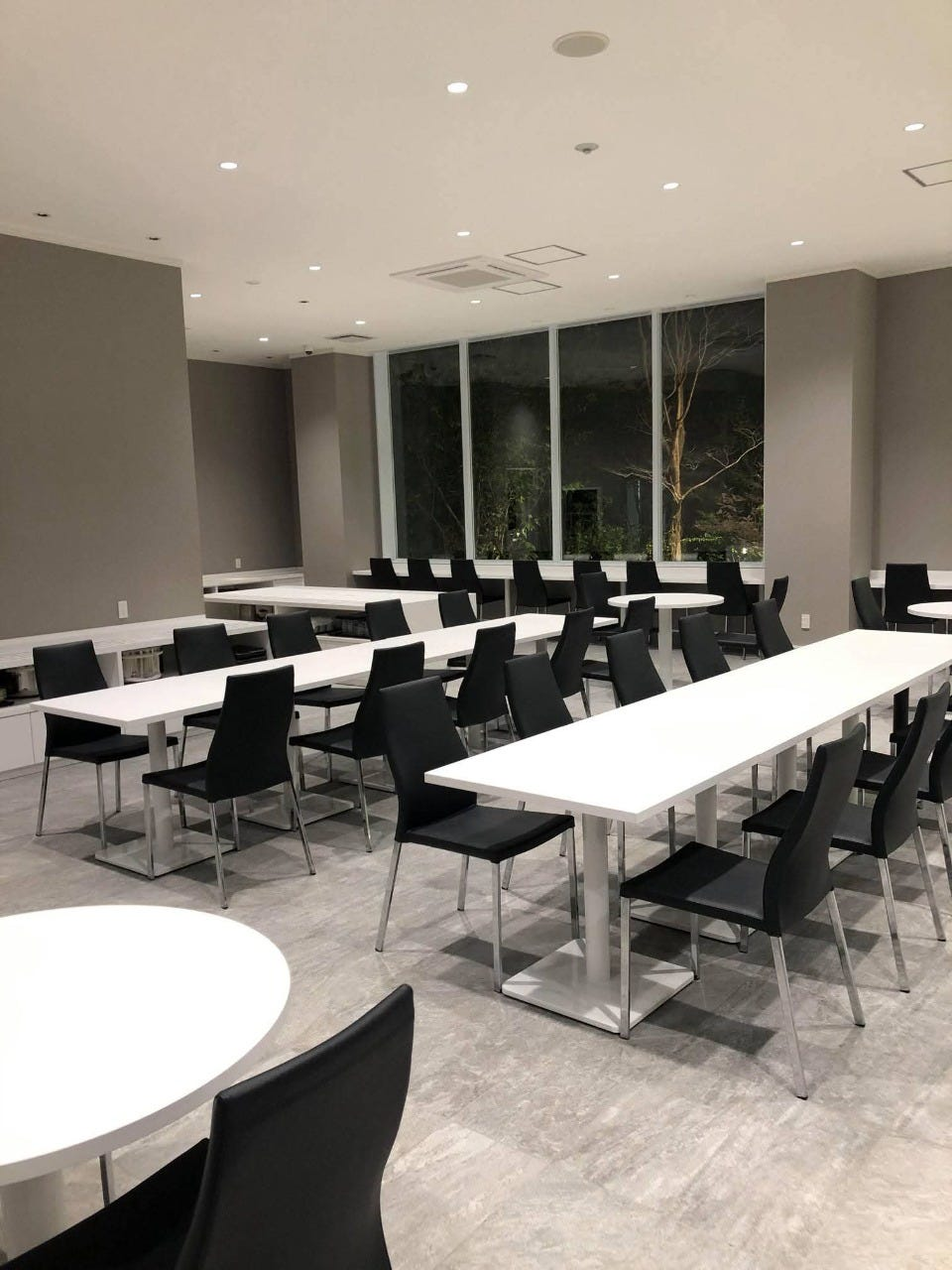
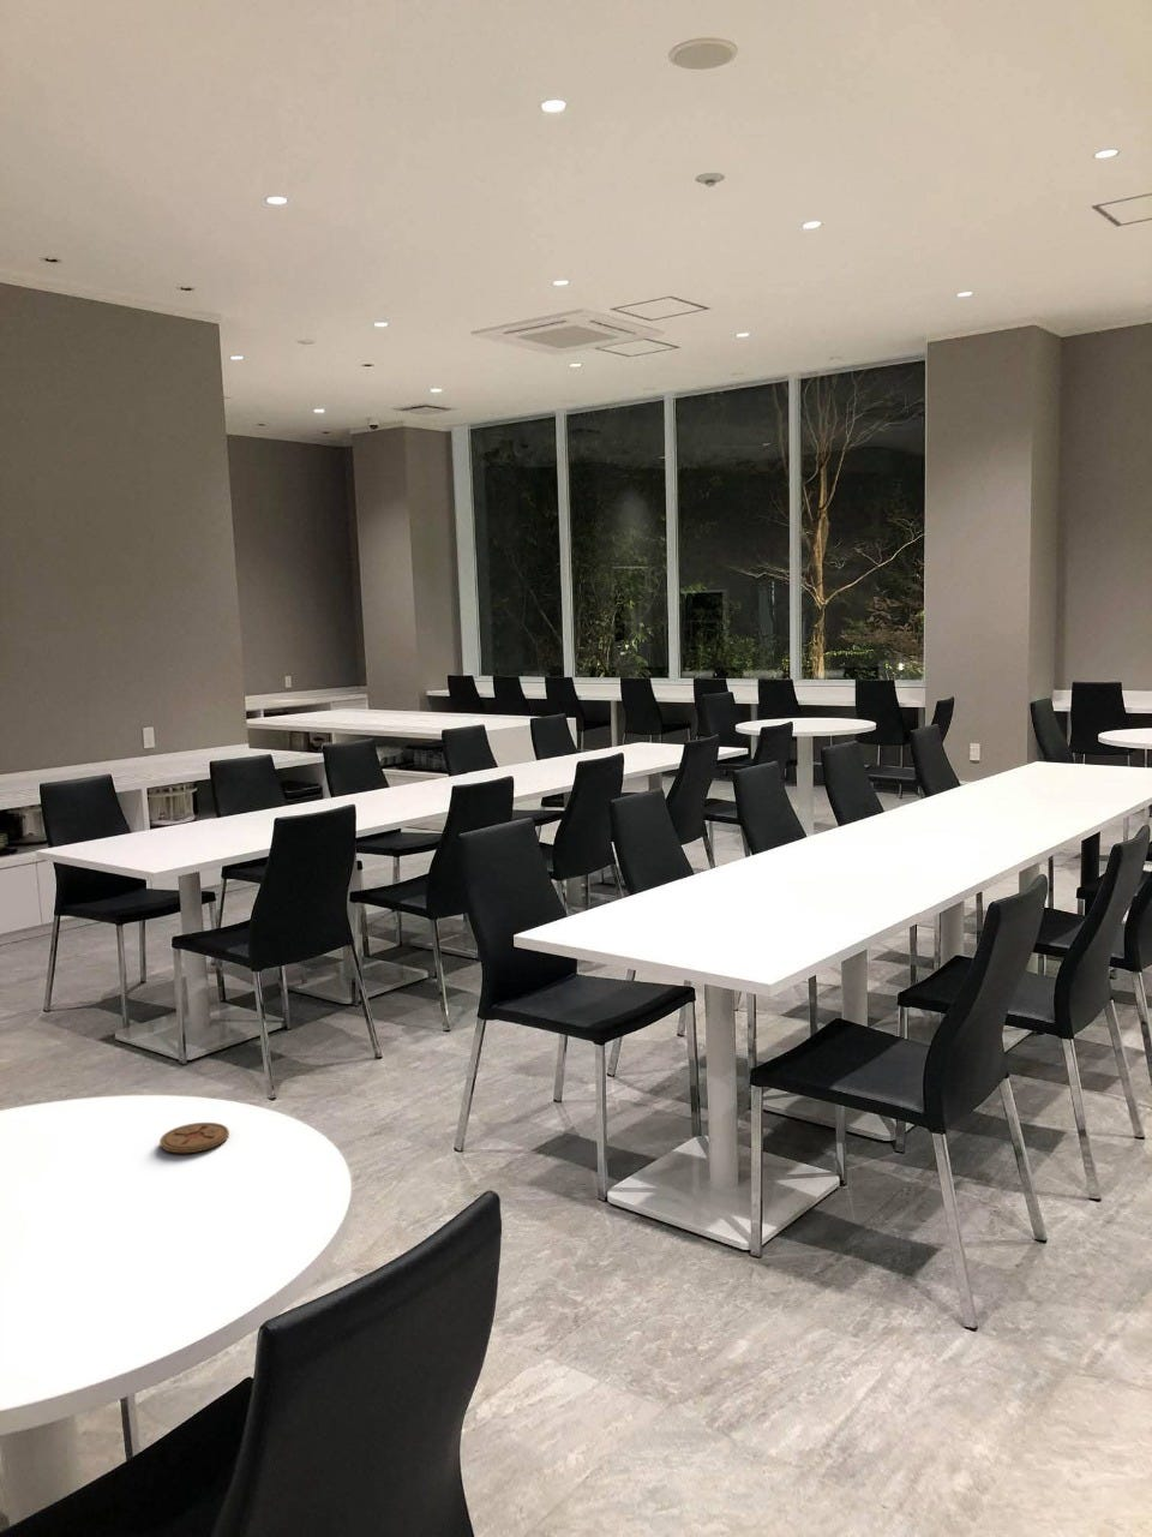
+ coaster (195, 1138)
